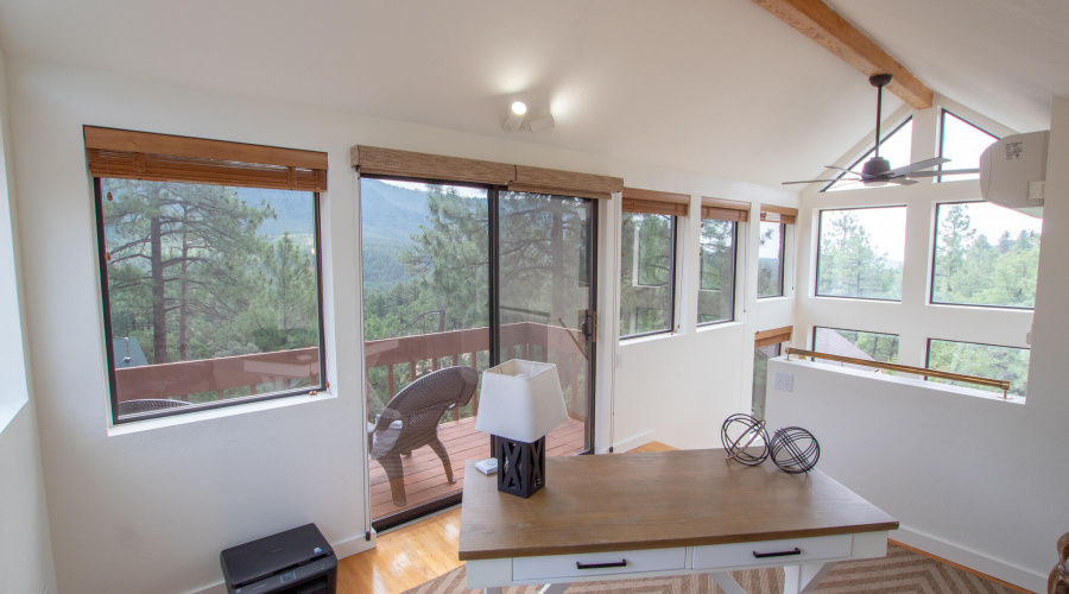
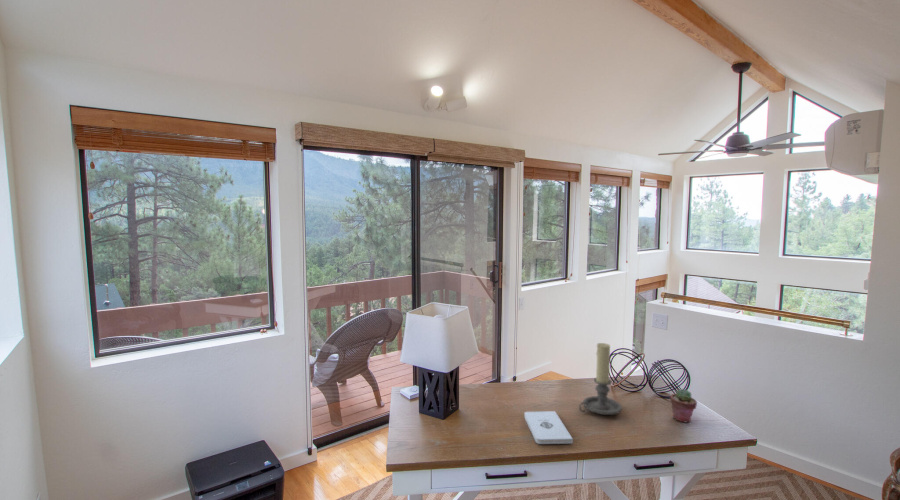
+ notepad (546, 426)
+ potted succulent (683, 404)
+ candle holder (599, 377)
